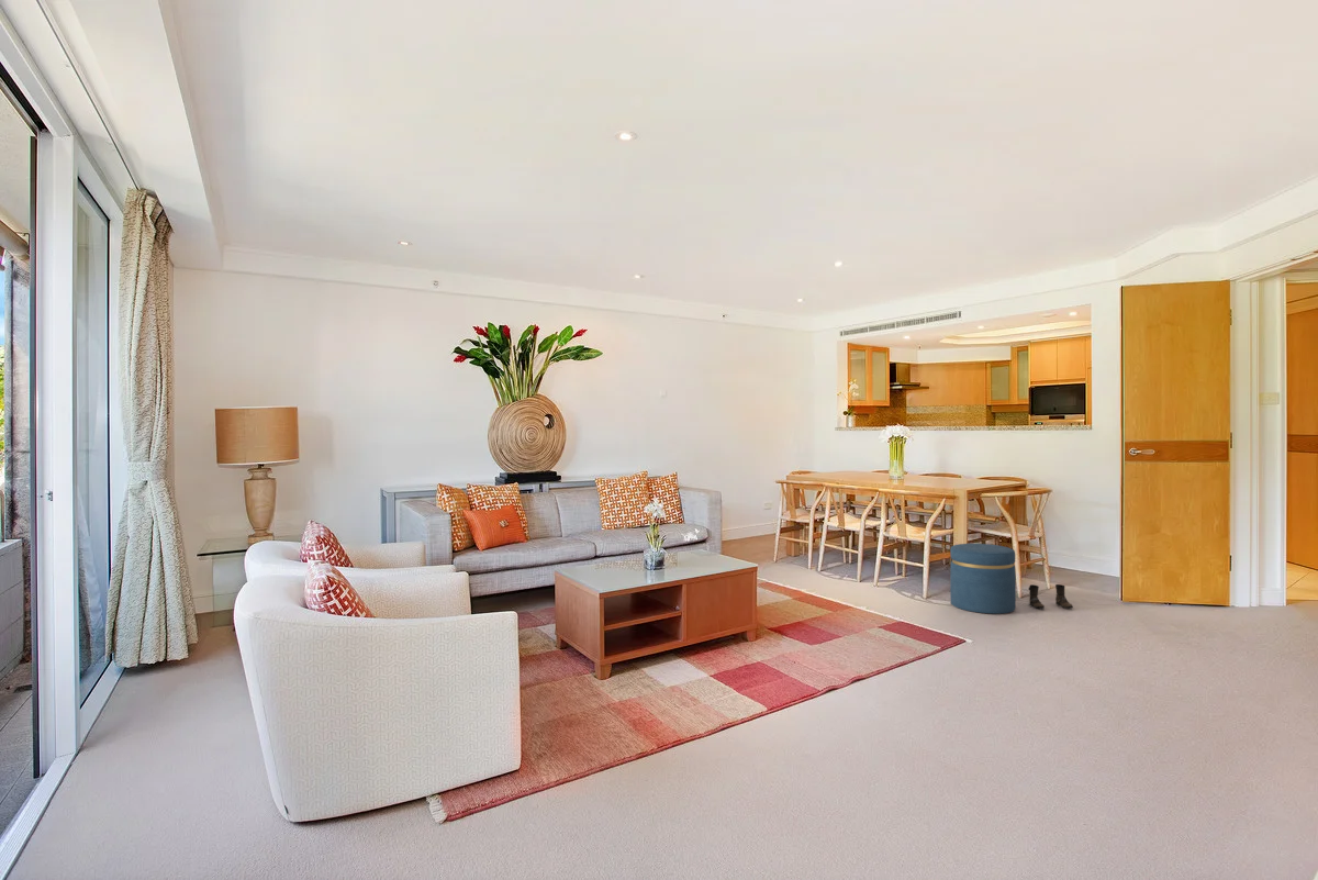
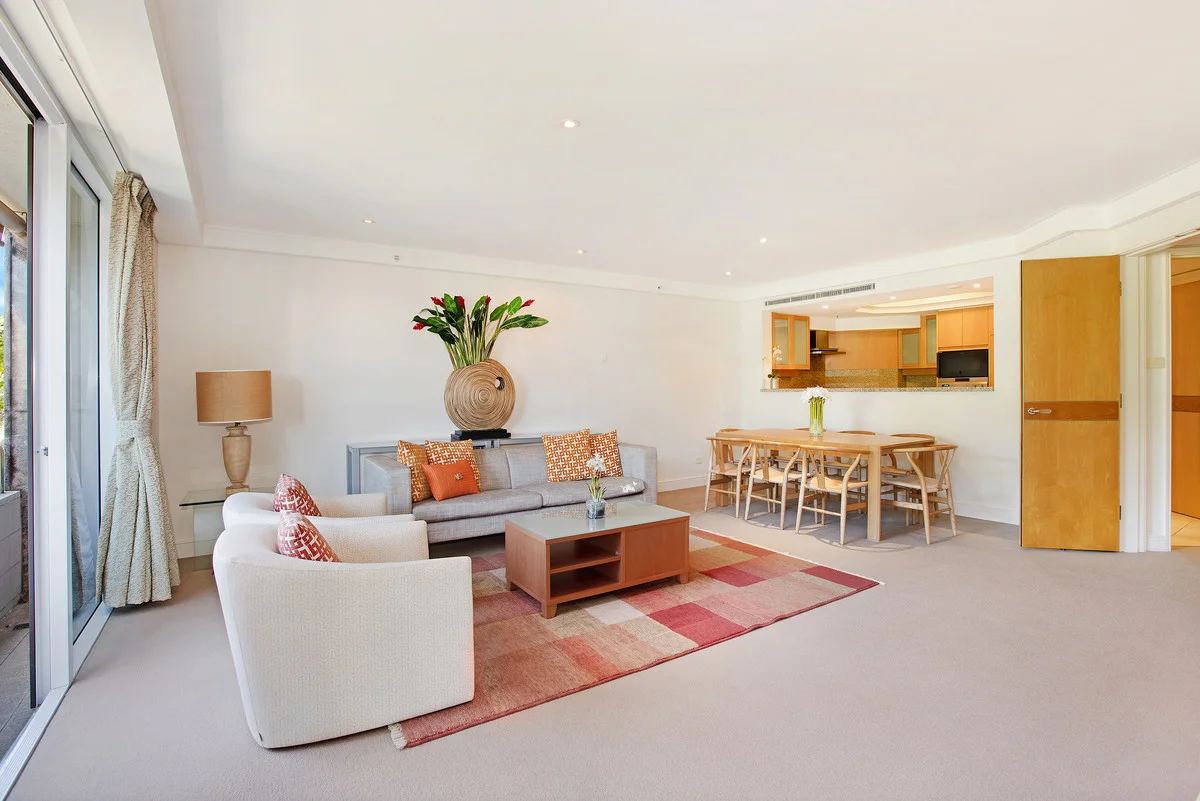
- boots (1055, 597)
- ottoman (982, 576)
